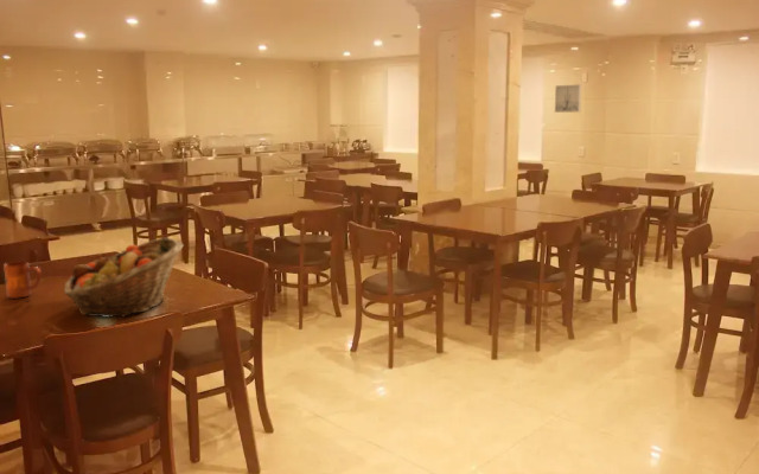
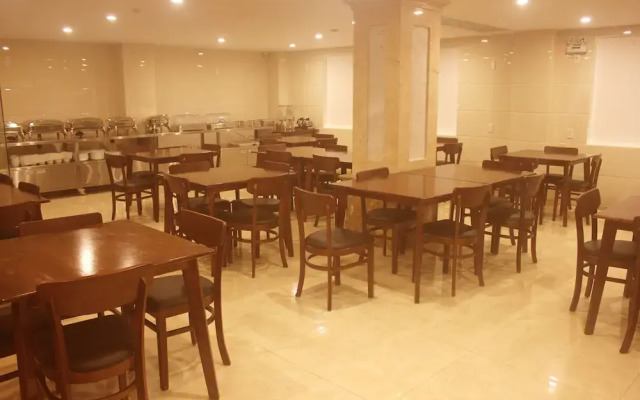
- wall art (567, 98)
- fruit basket (125, 274)
- mug (24, 278)
